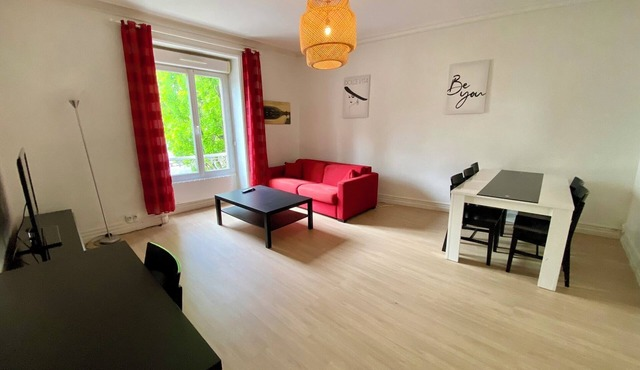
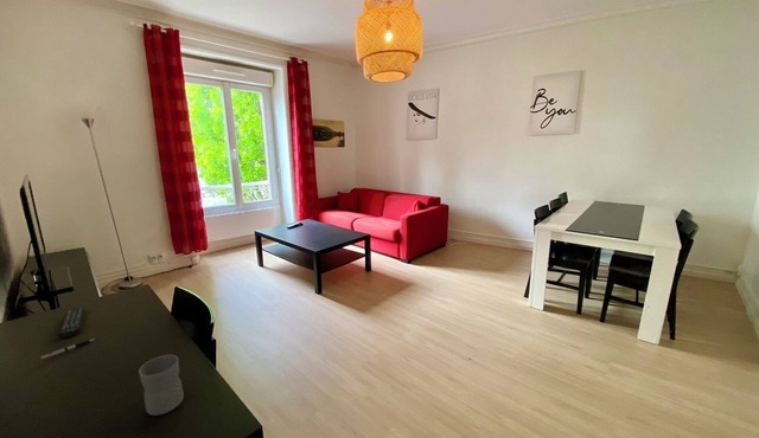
+ mug (159, 381)
+ remote control (72, 321)
+ pen (69, 347)
